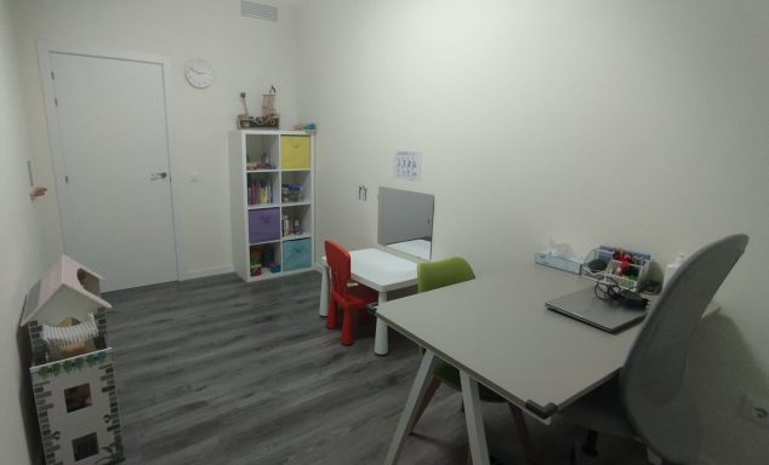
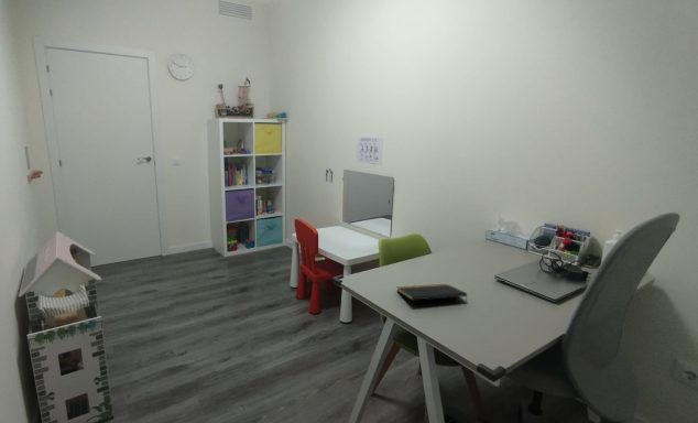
+ notepad (429, 291)
